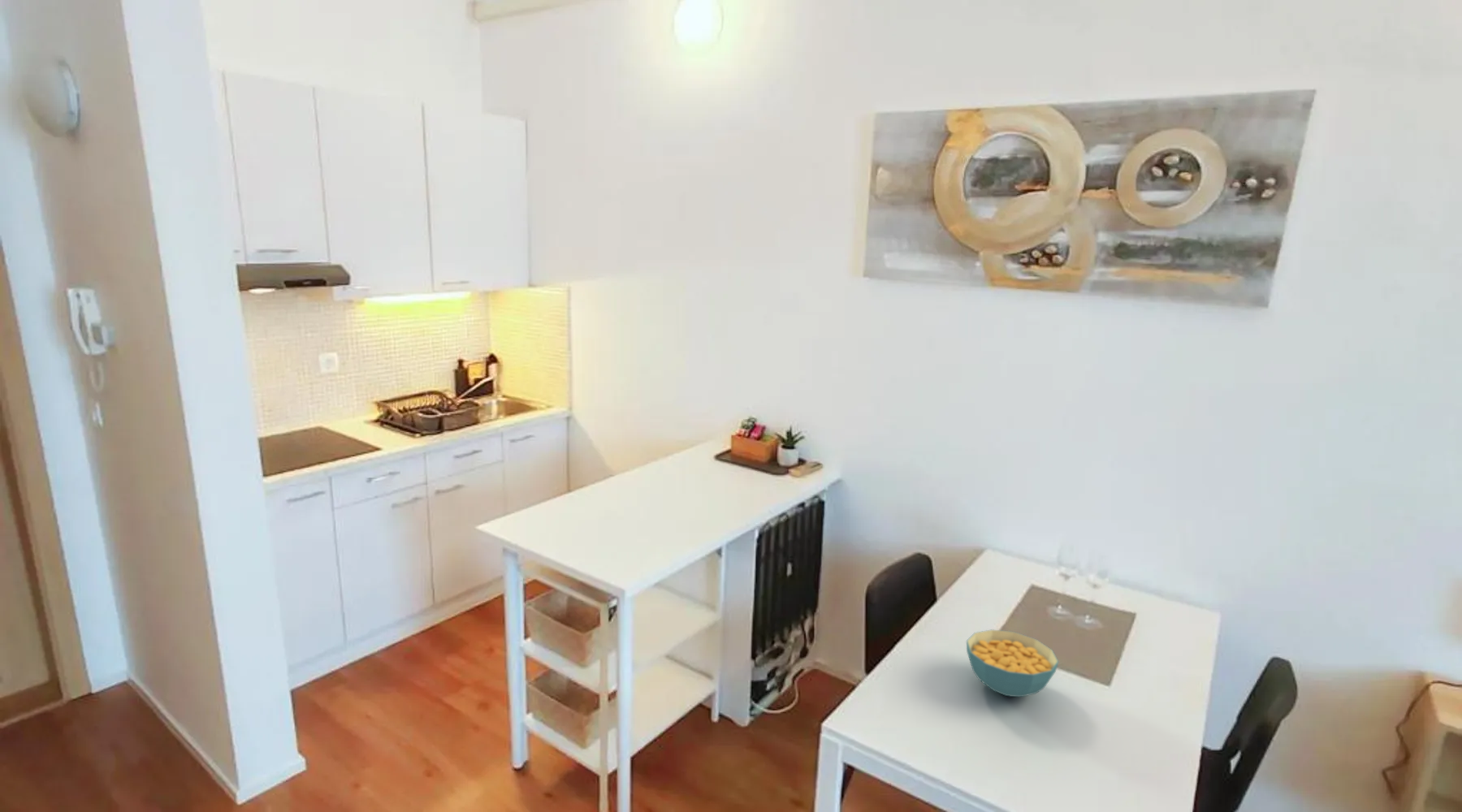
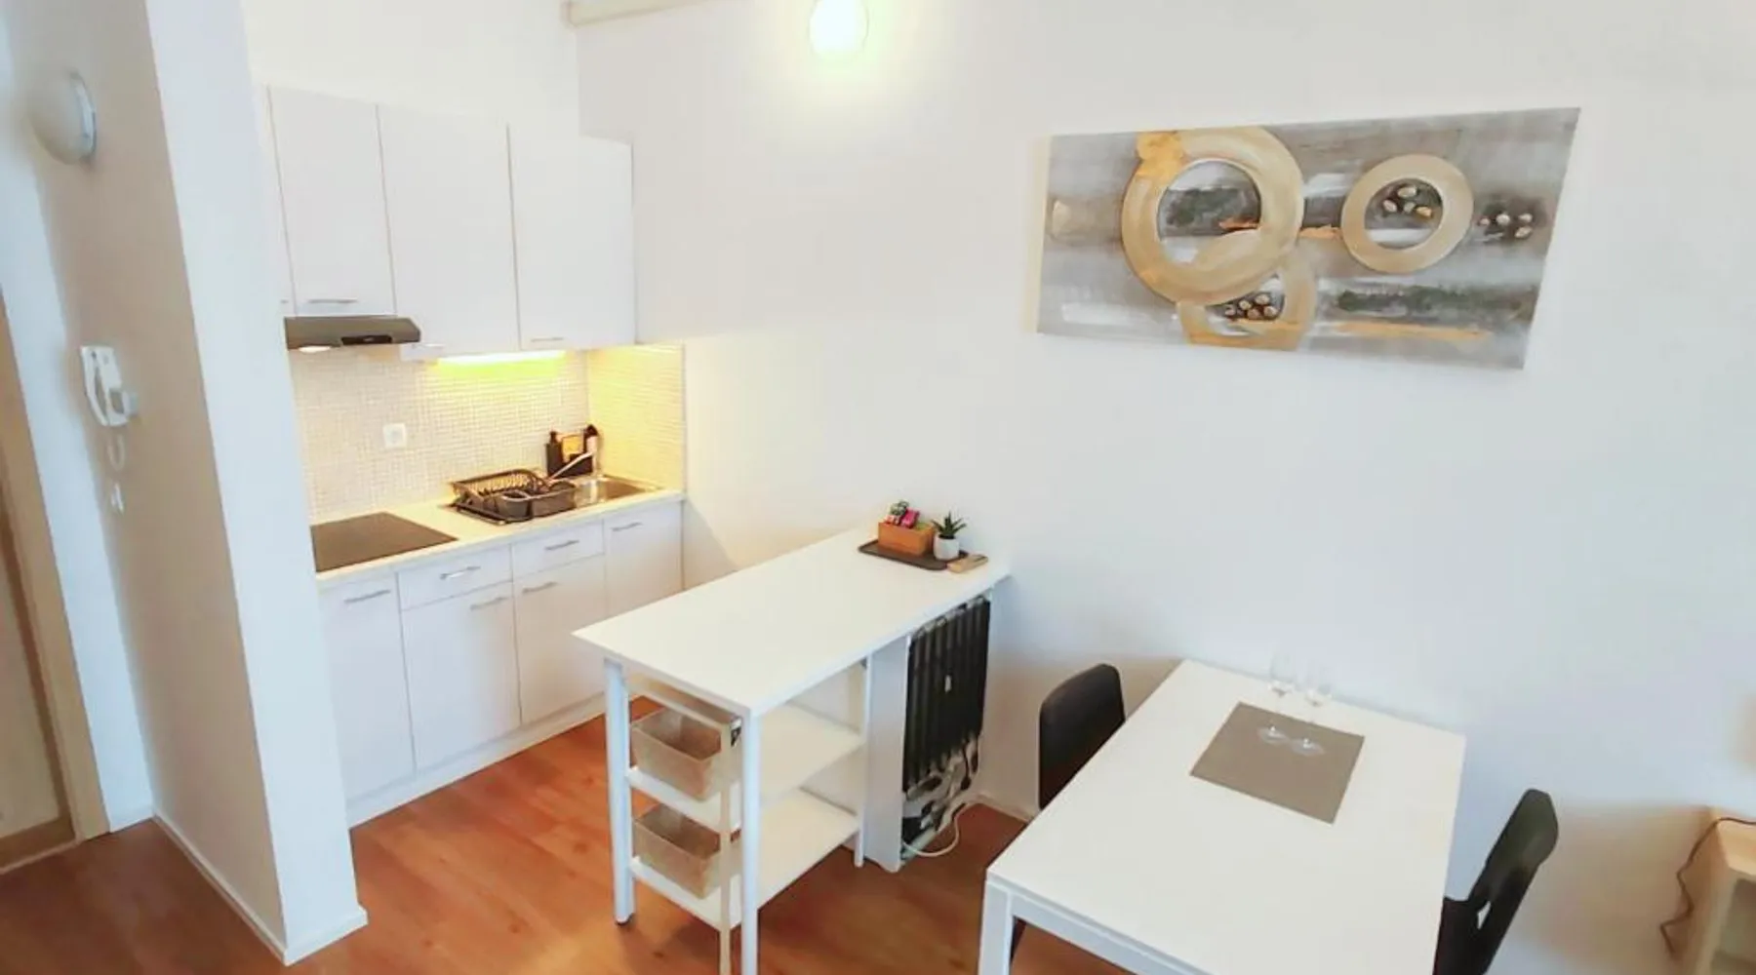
- cereal bowl (1009, 670)
